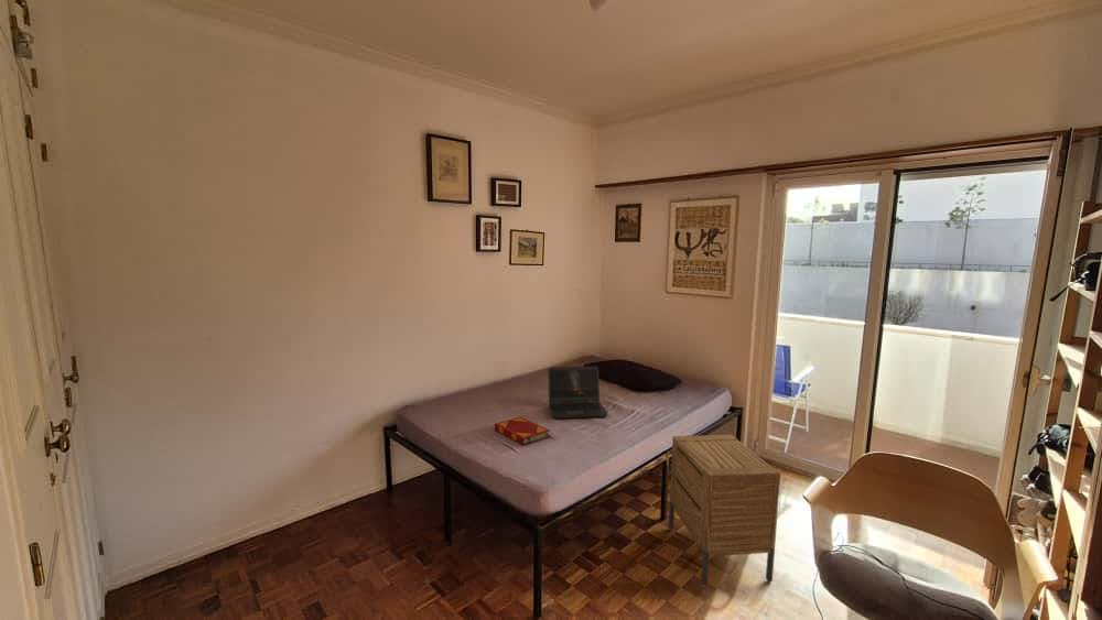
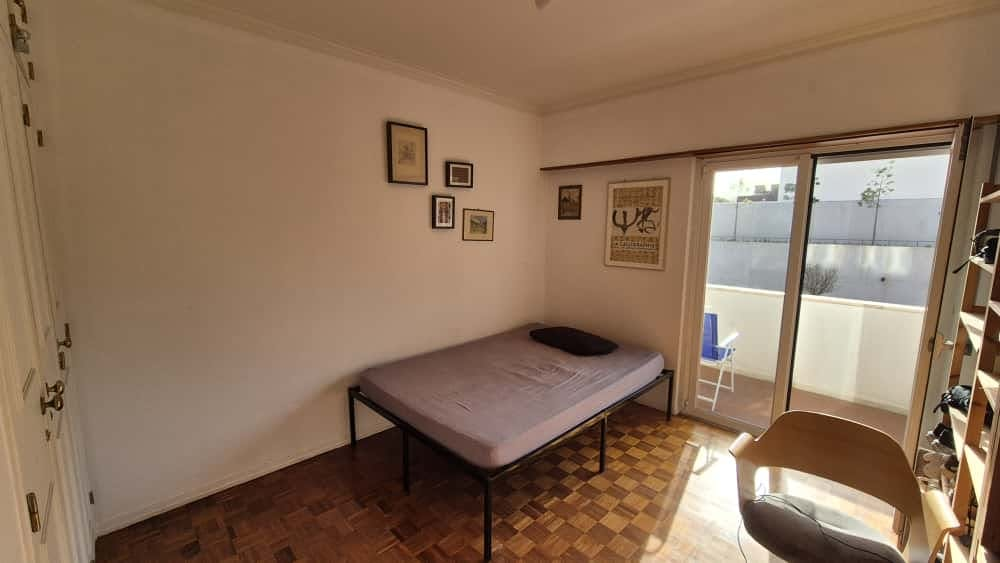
- laptop computer (576, 391)
- nightstand (719, 503)
- hardback book (521, 429)
